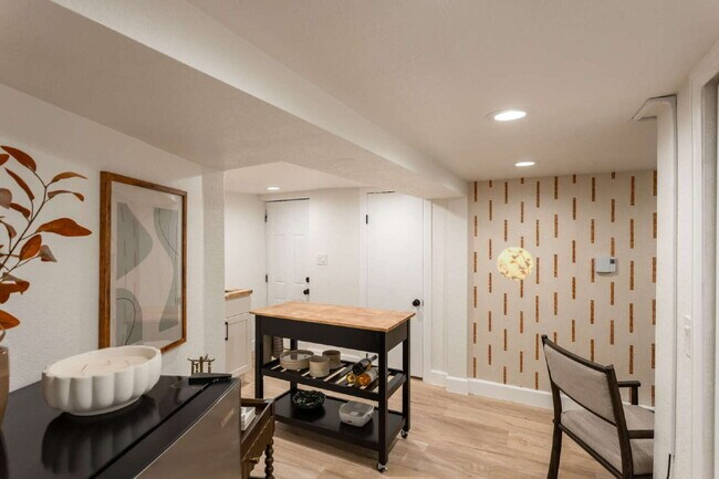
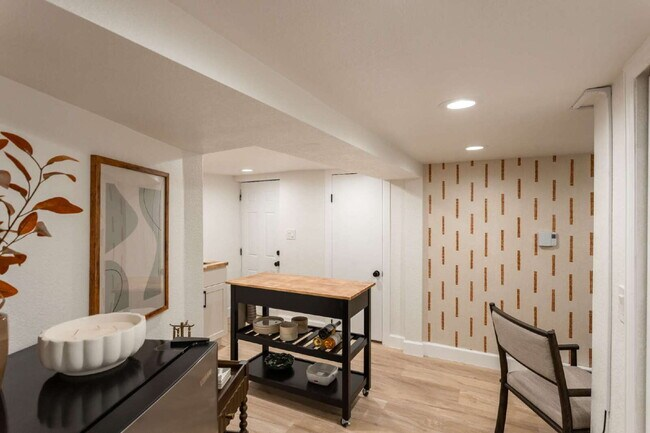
- decorative plate (514, 263)
